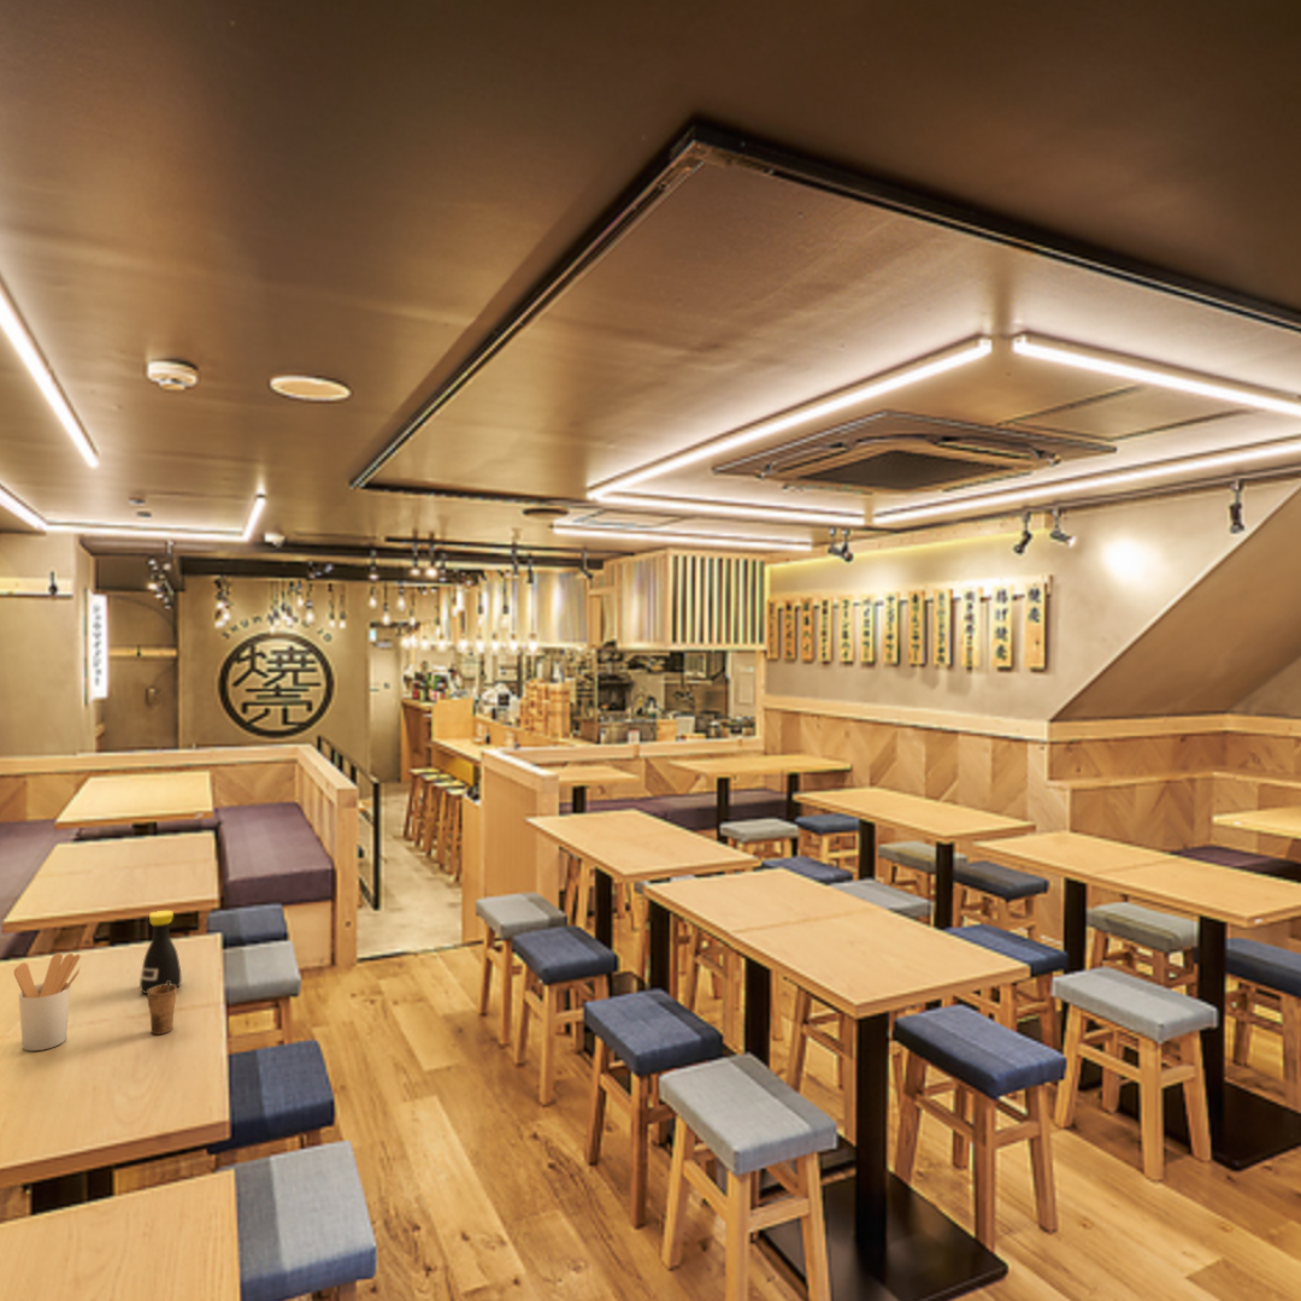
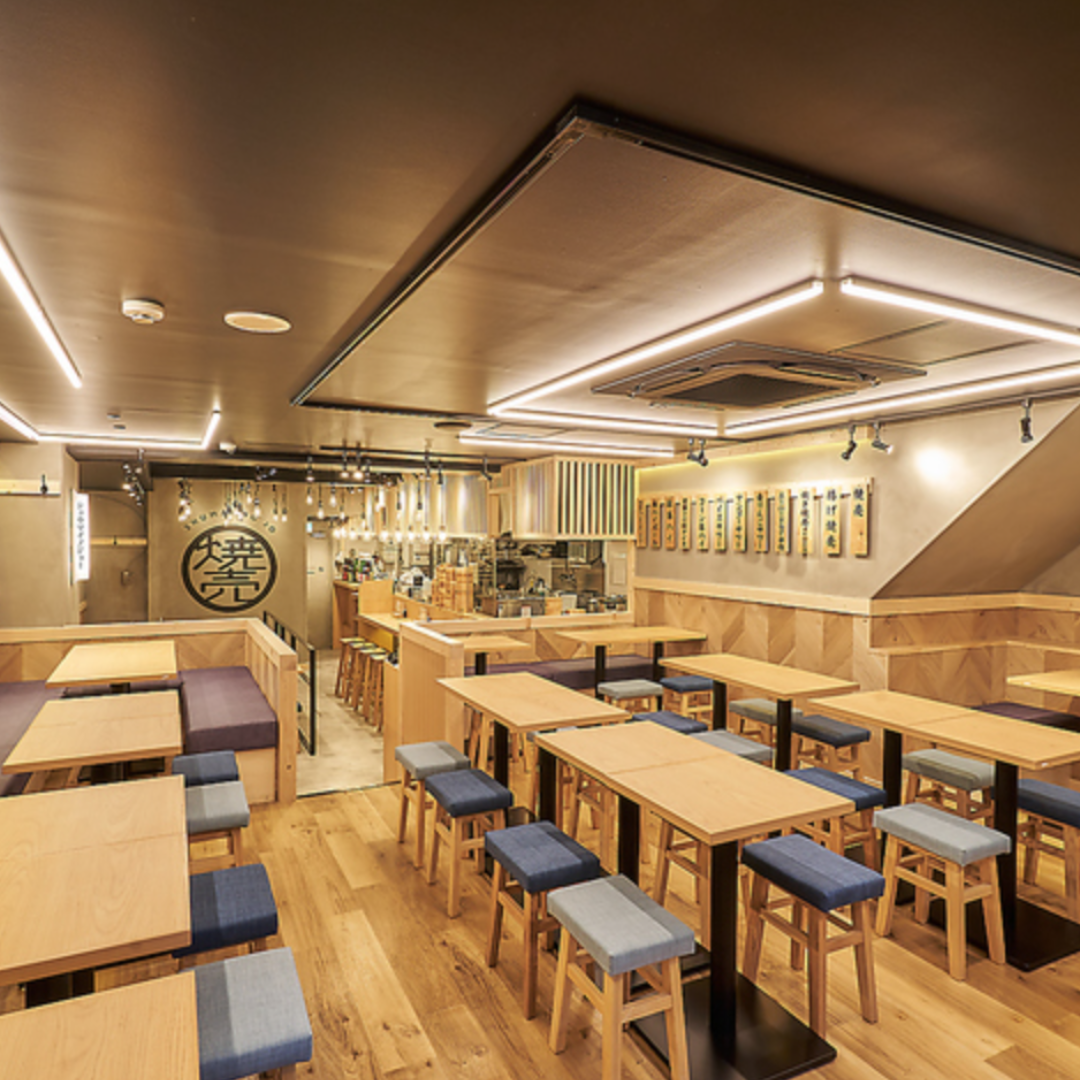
- utensil holder (51, 999)
- cup (161, 1005)
- bottle (160, 950)
